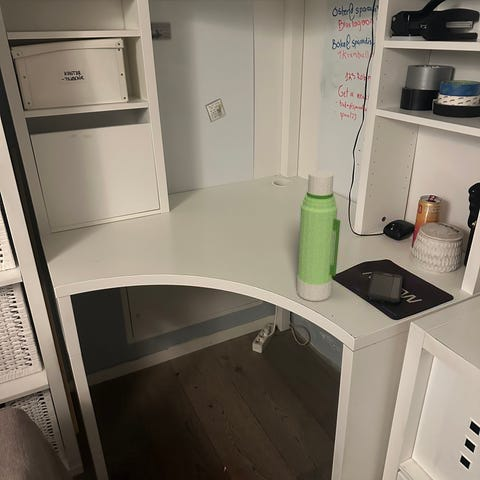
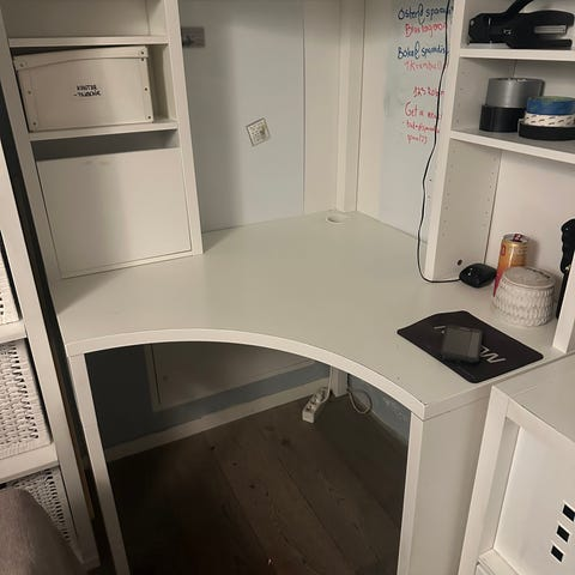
- water bottle (318, 237)
